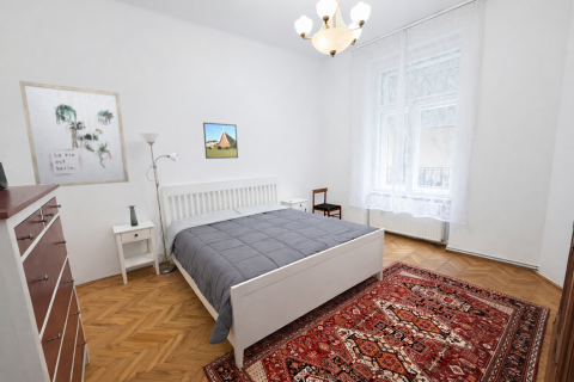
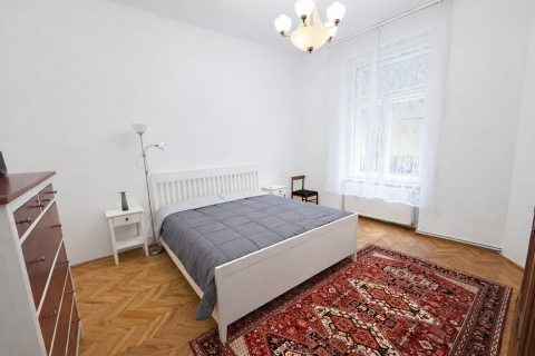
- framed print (221, 141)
- wall art (80, 137)
